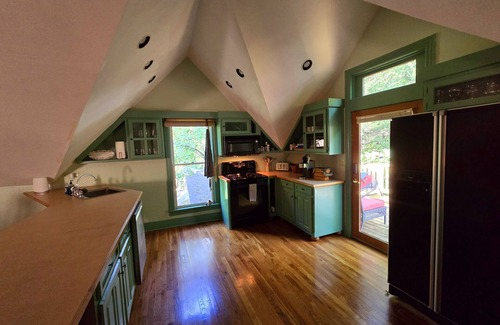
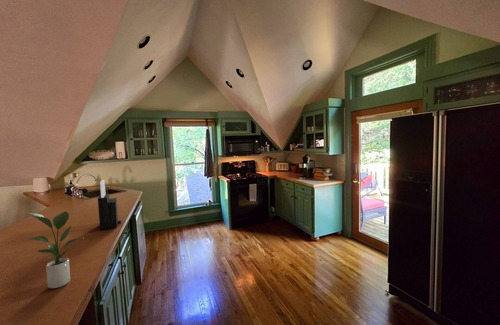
+ knife block (109, 202)
+ potted plant (57, 246)
